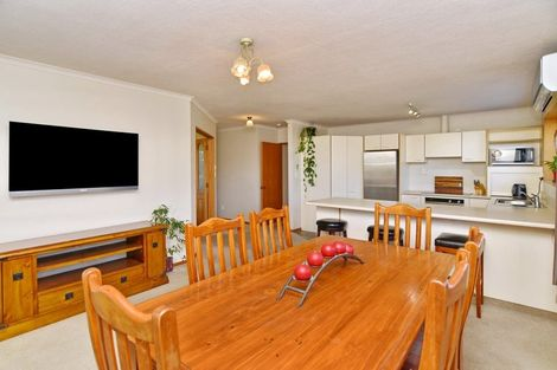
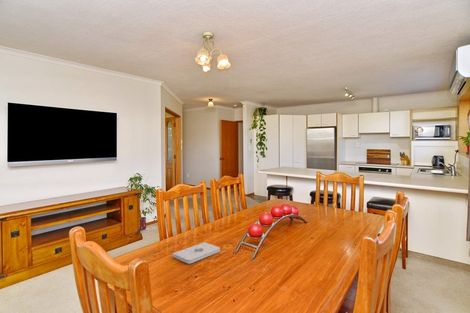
+ notepad (197, 252)
